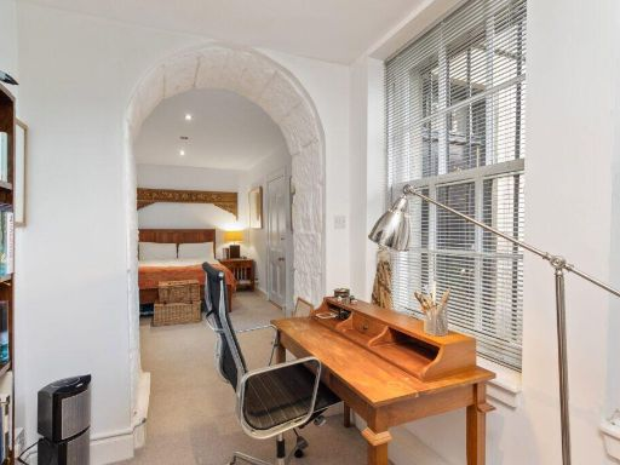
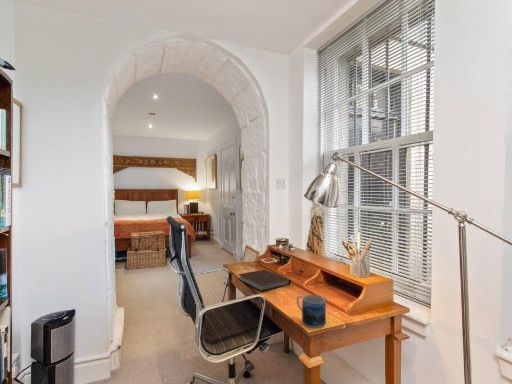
+ notebook (263, 279)
+ mug (309, 309)
